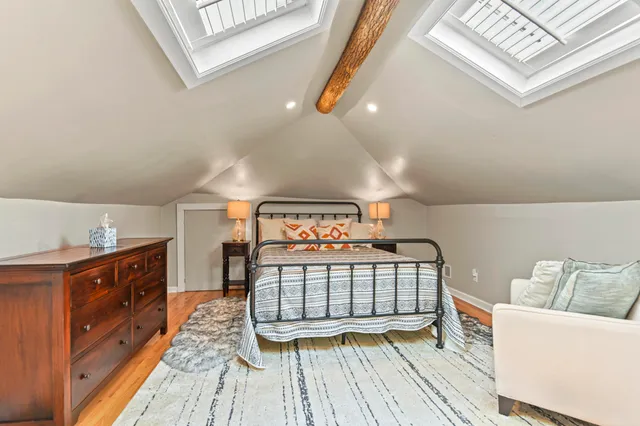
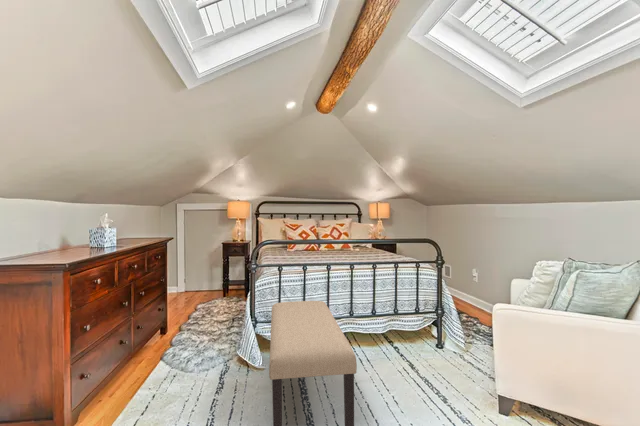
+ bench (304, 355)
